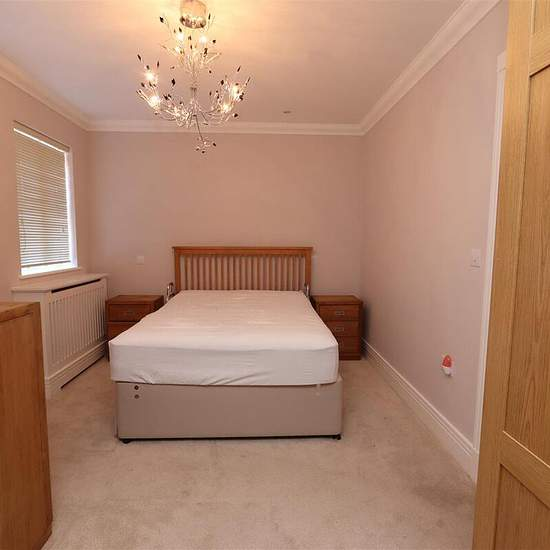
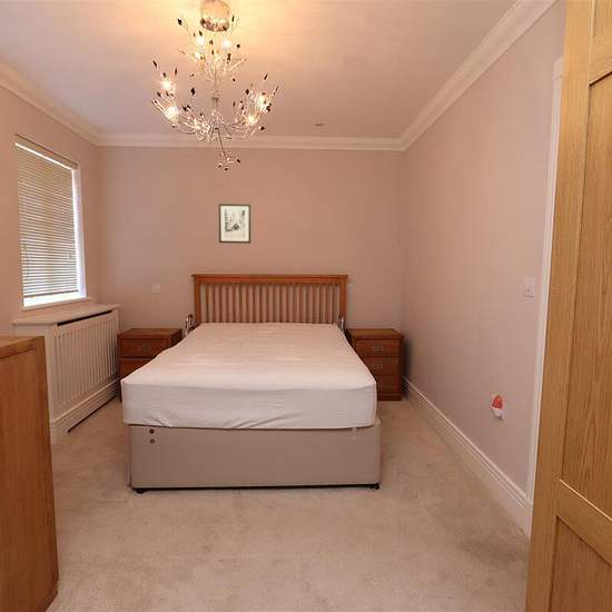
+ wall art (235, 224)
